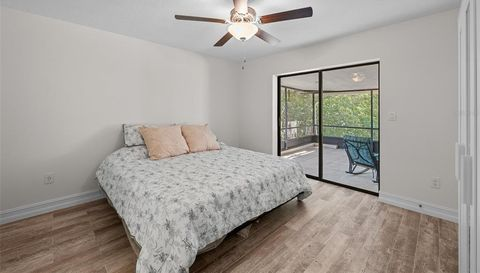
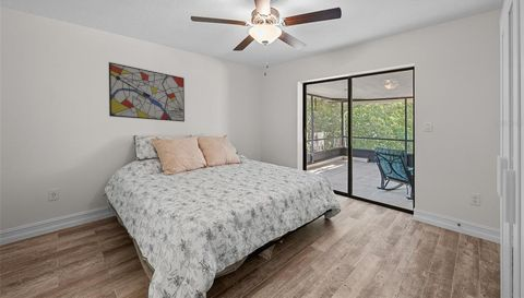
+ wall art (150, 95)
